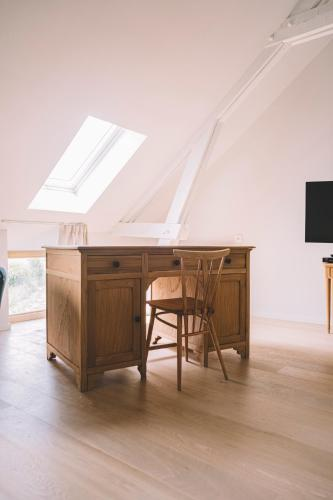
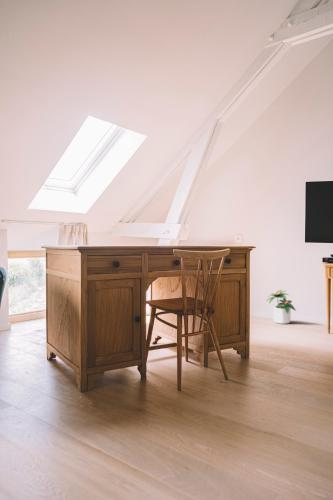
+ potted plant (279, 306)
